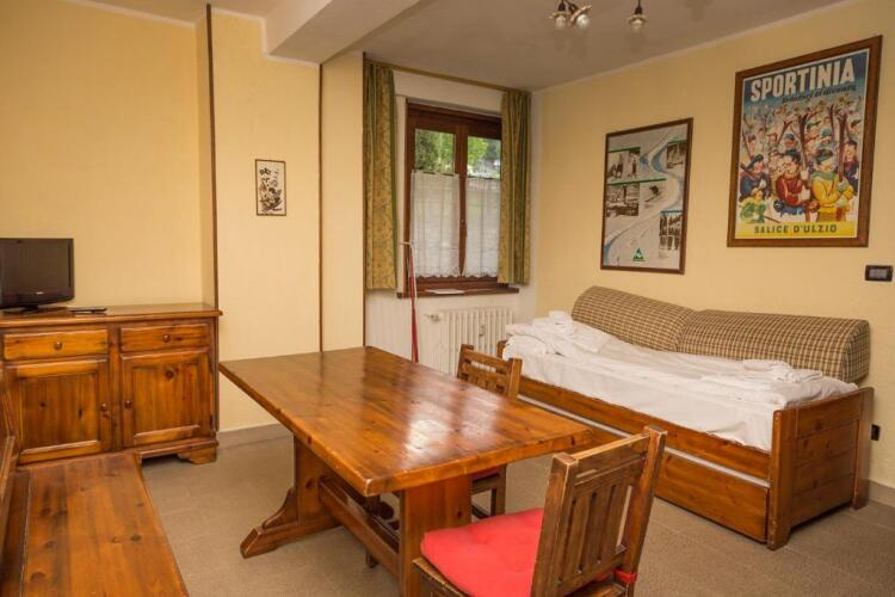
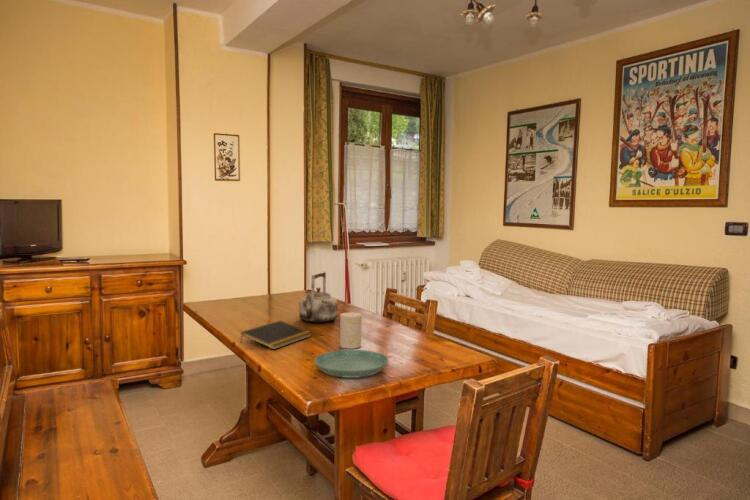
+ cup (350, 330)
+ notepad (277, 334)
+ saucer (351, 363)
+ kettle (316, 297)
